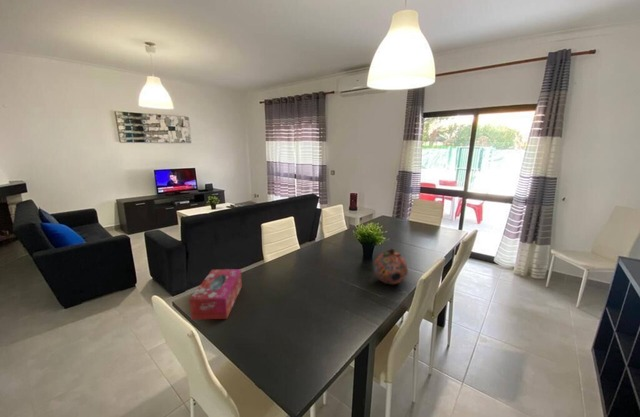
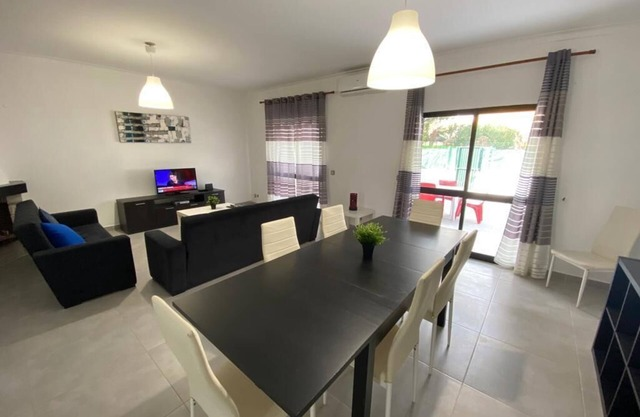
- tissue box (218, 291)
- decorative ball (390, 264)
